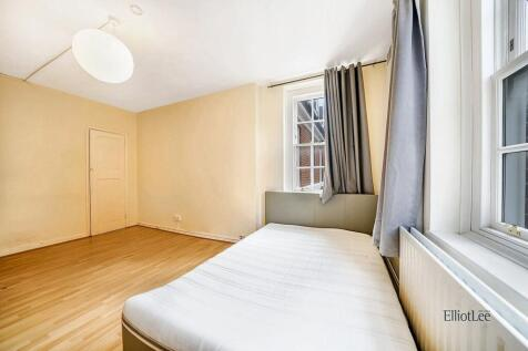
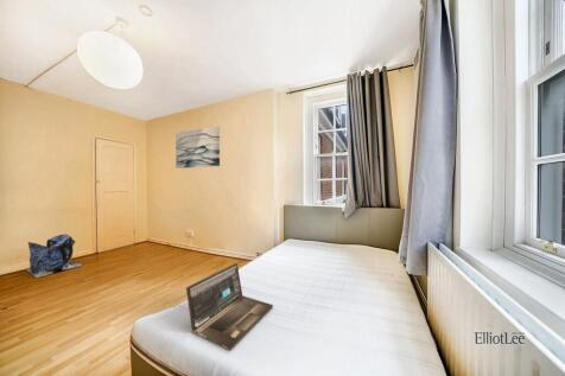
+ wall art (196, 148)
+ laptop (233, 298)
+ backpack (53, 253)
